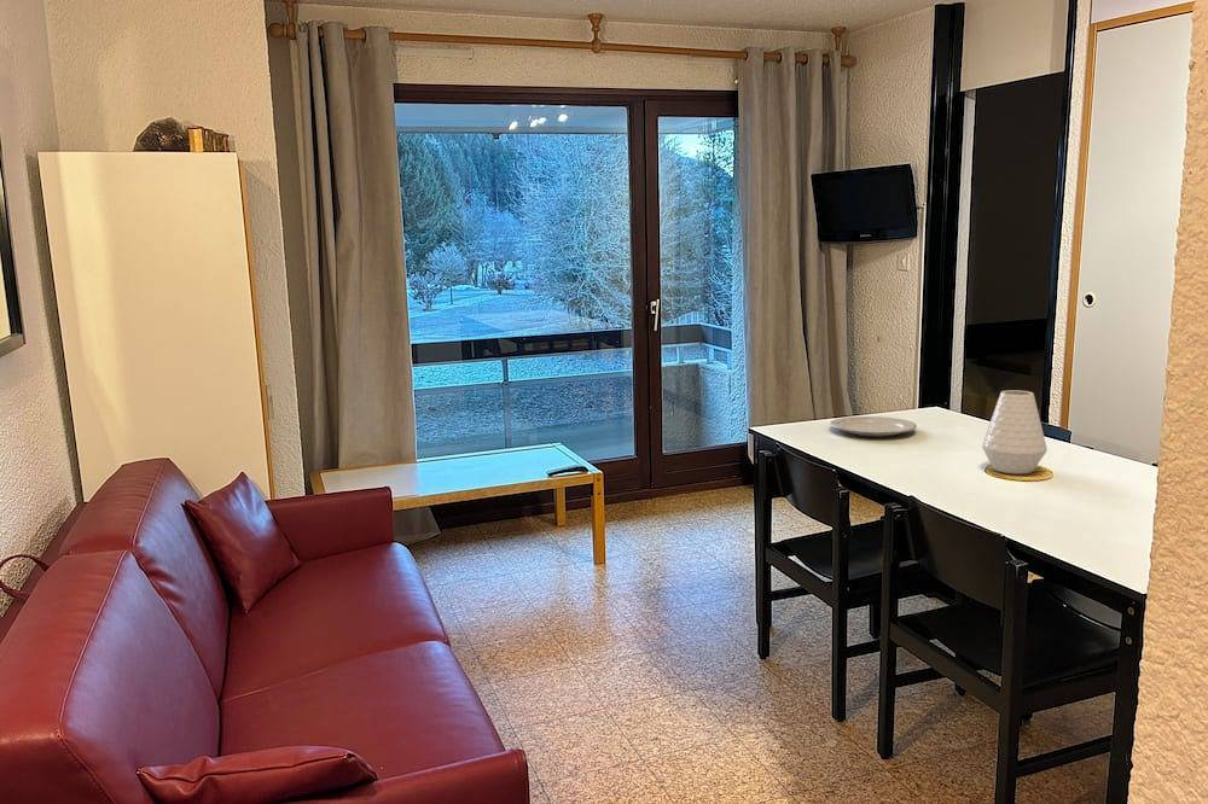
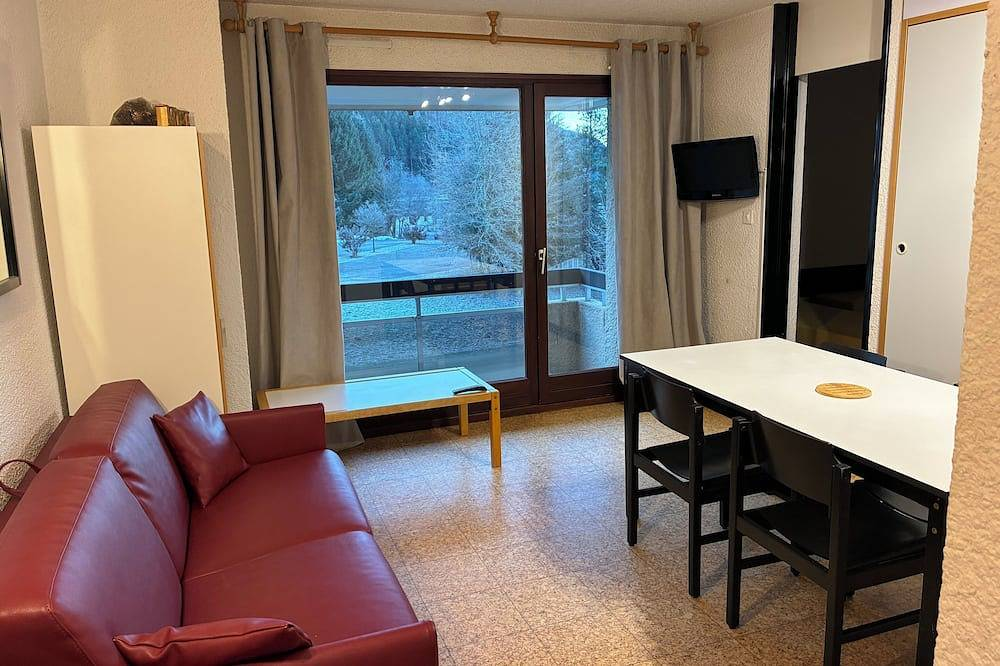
- chinaware (872, 426)
- vase (1015, 431)
